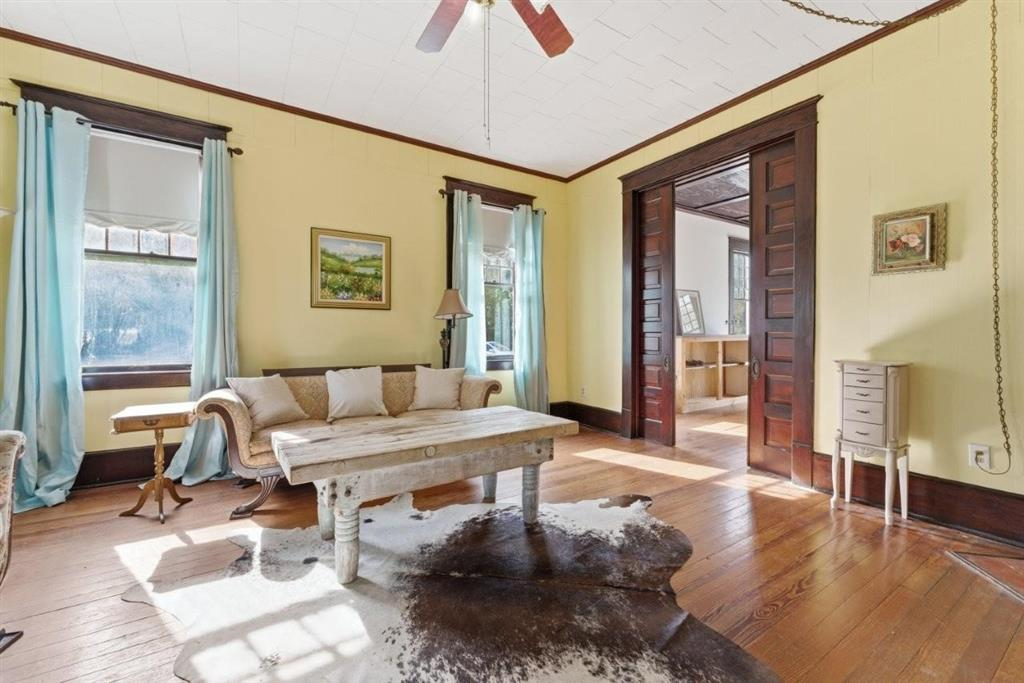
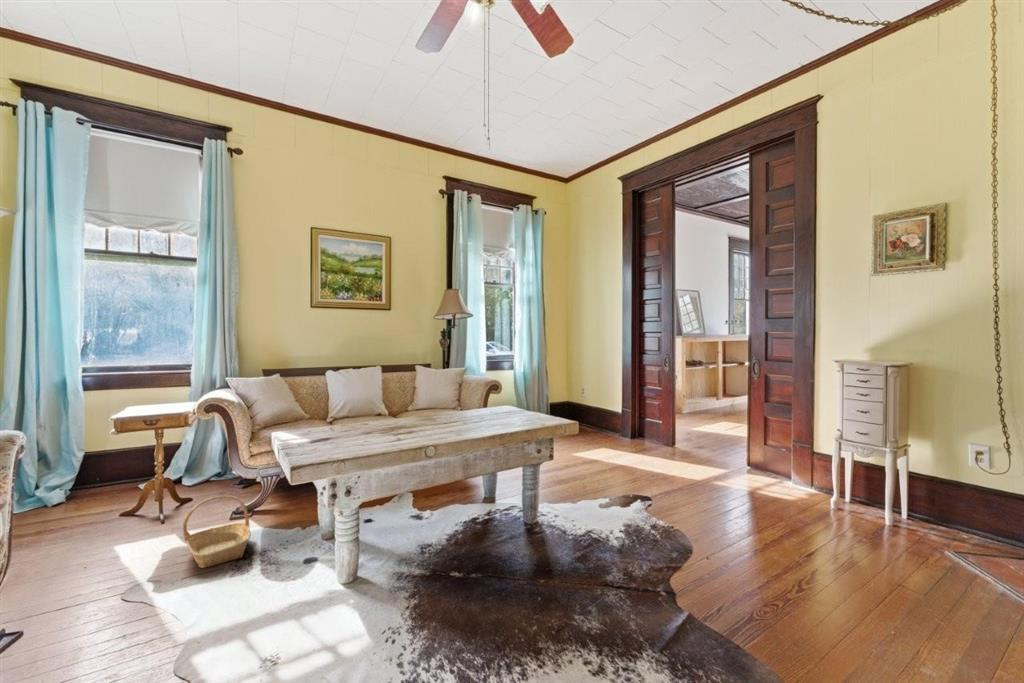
+ basket (220, 526)
